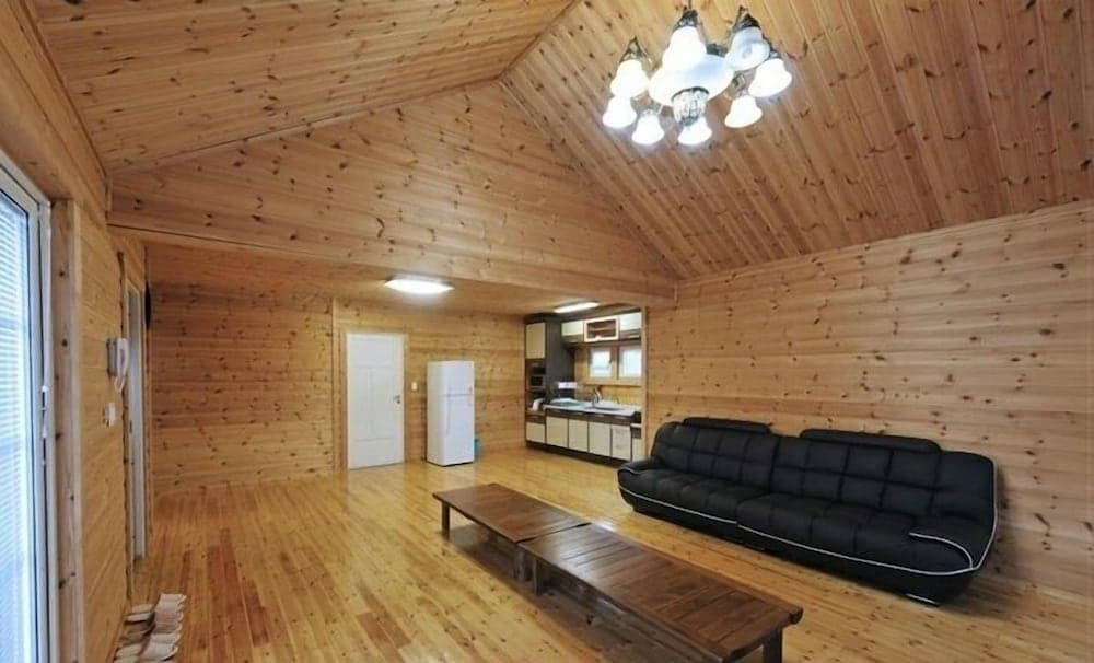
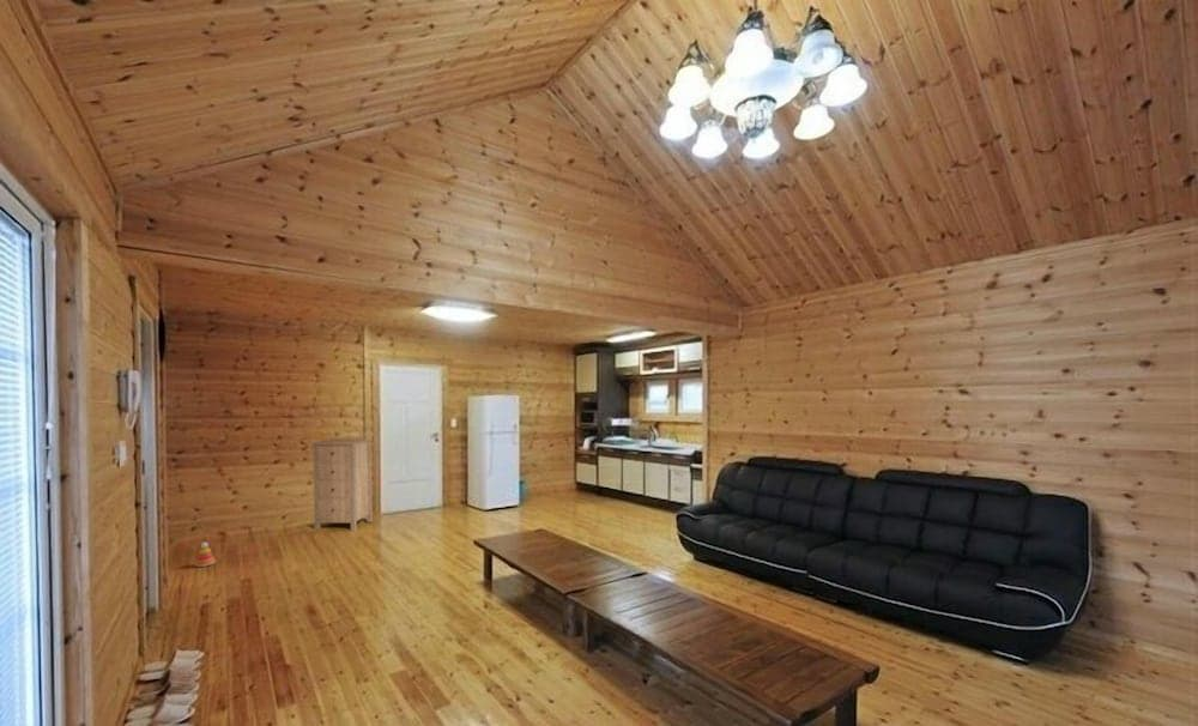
+ storage cabinet (343, 483)
+ stacking toy (205, 552)
